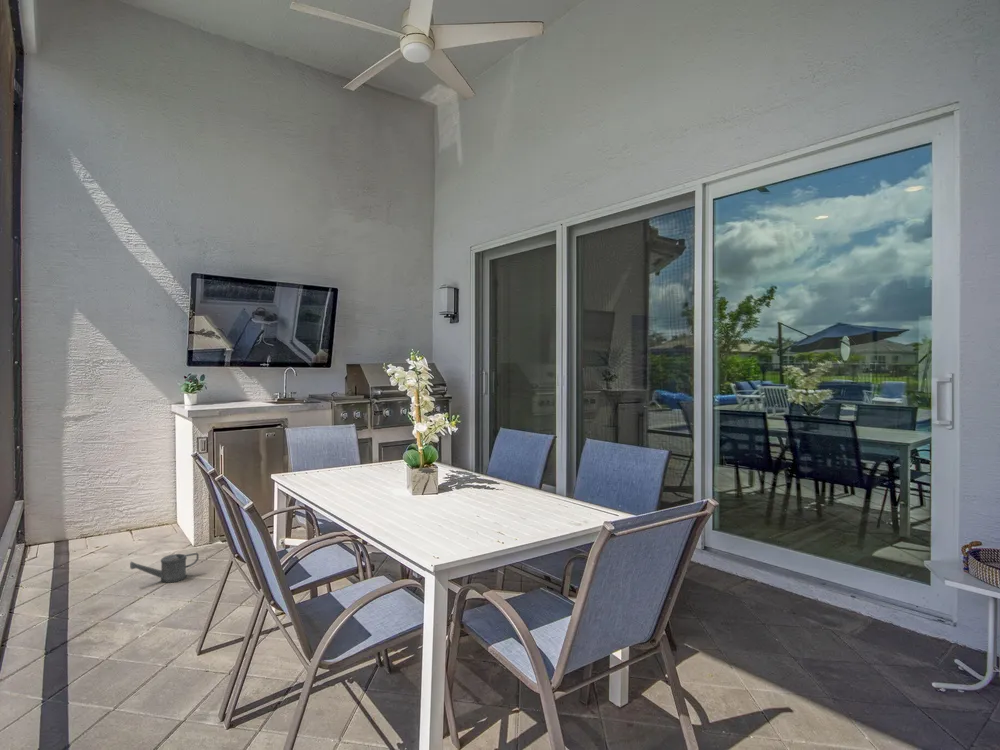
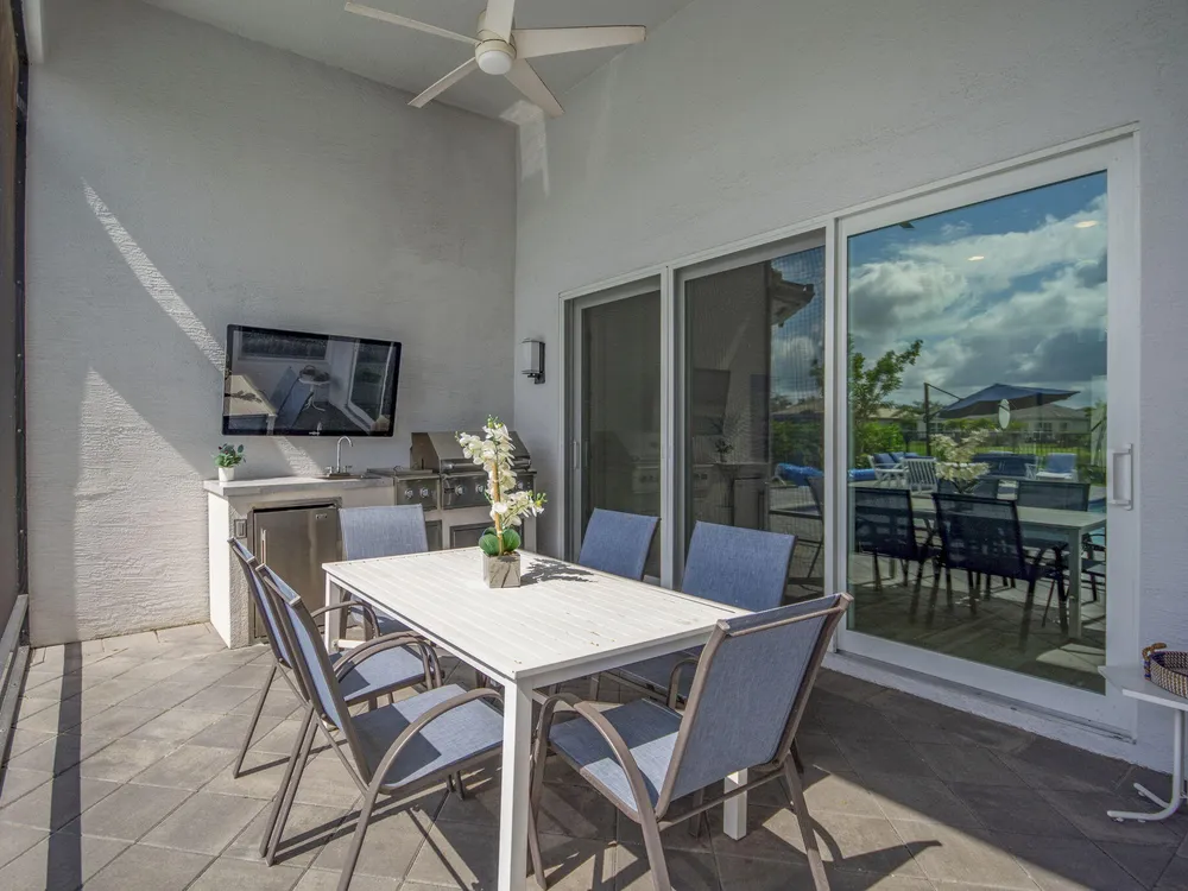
- watering can (165, 567)
